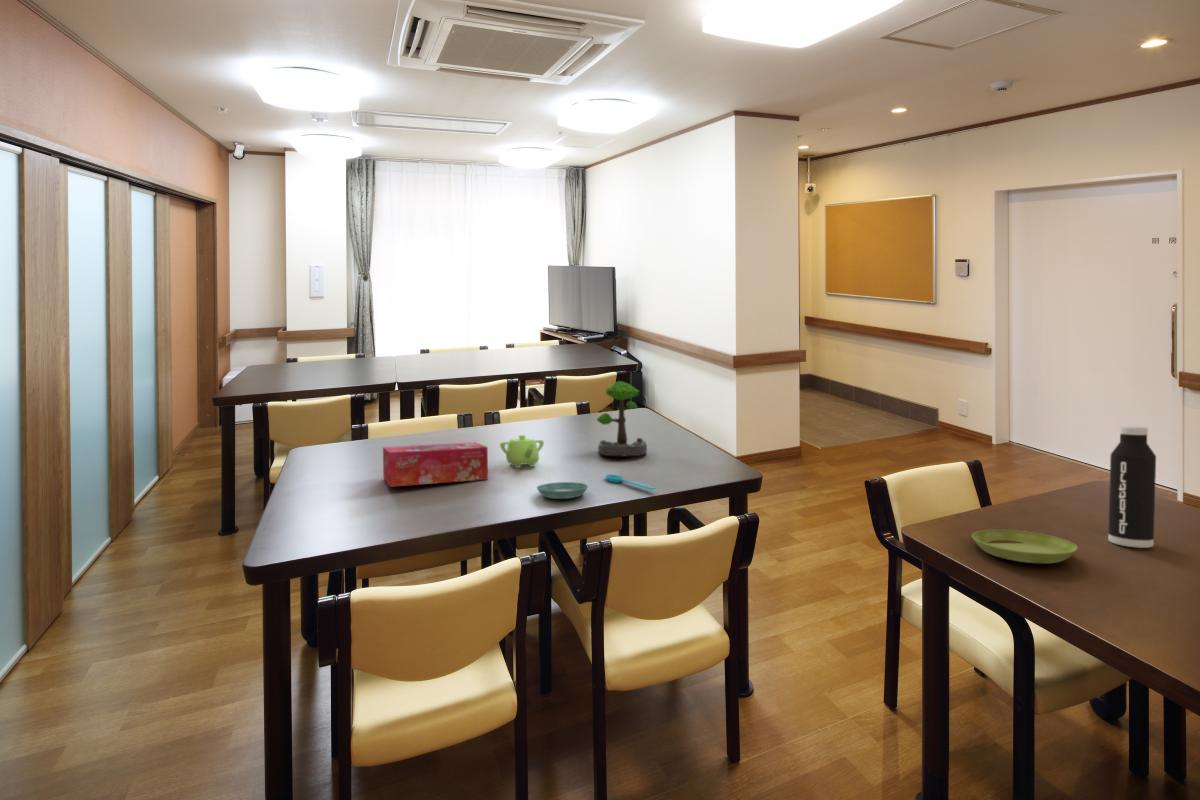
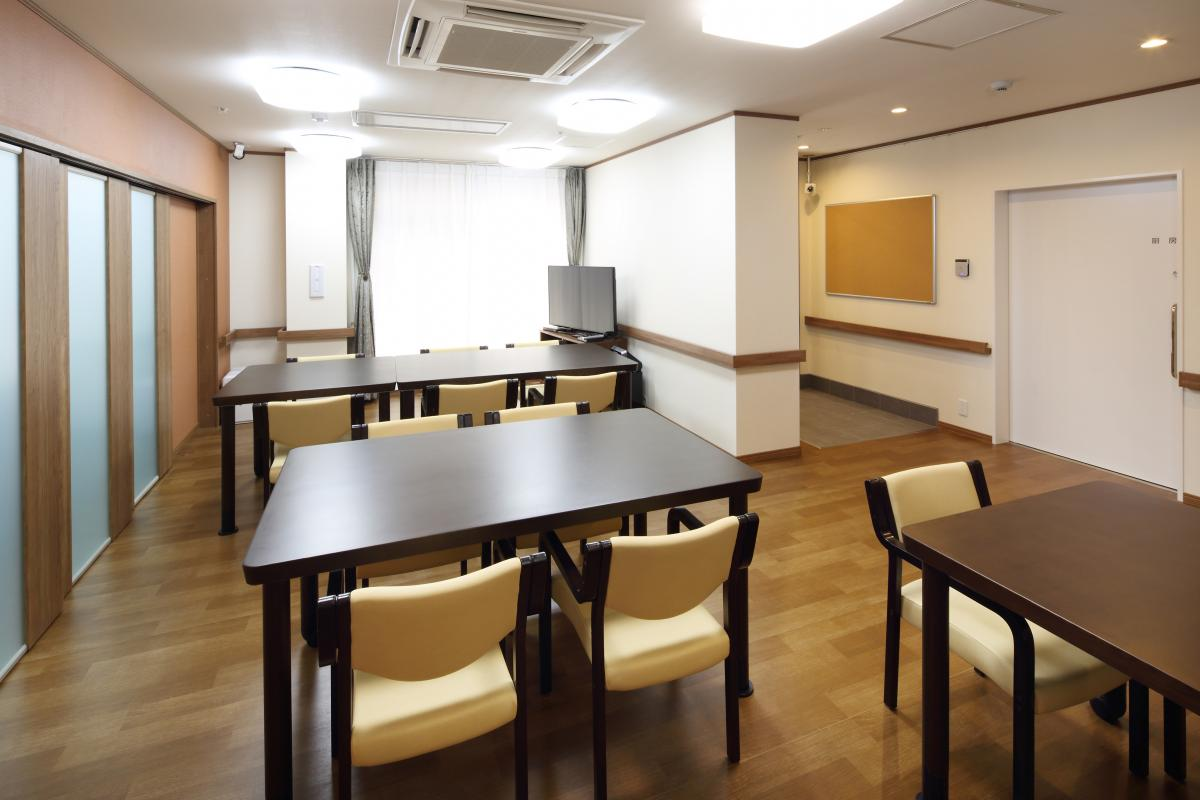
- spoon (629, 481)
- saucer (1022, 547)
- tissue box (435, 463)
- water bottle (1132, 485)
- teapot (522, 450)
- saucer (562, 491)
- plant (621, 417)
